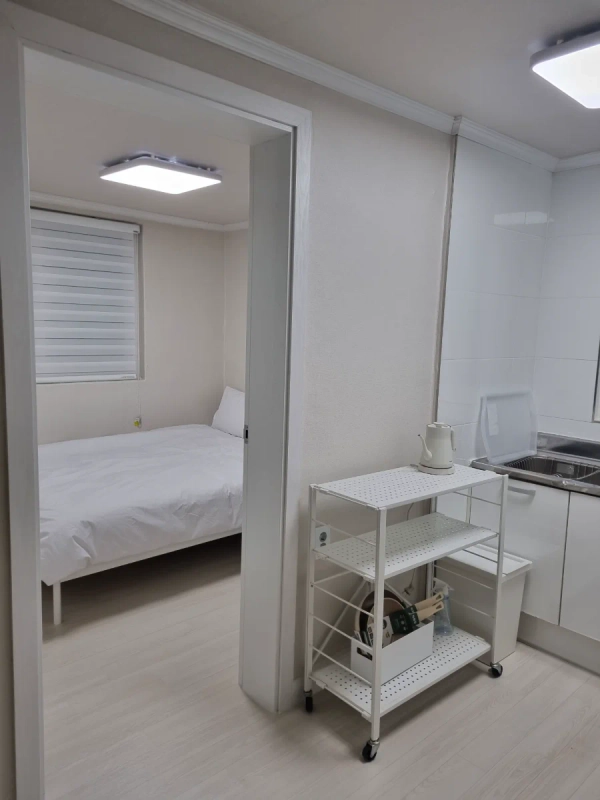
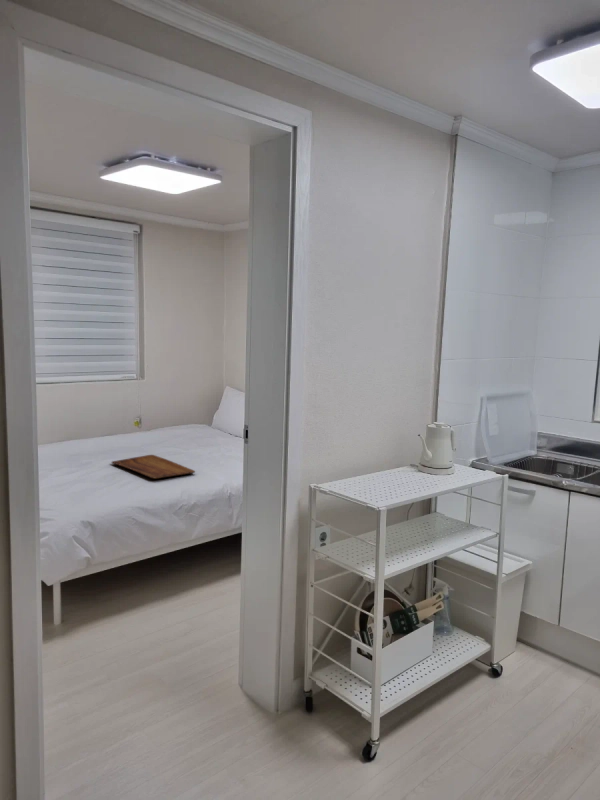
+ tray (152, 467)
